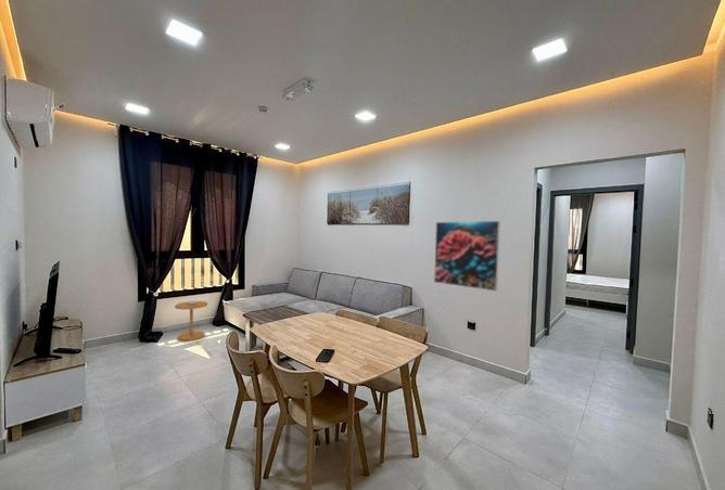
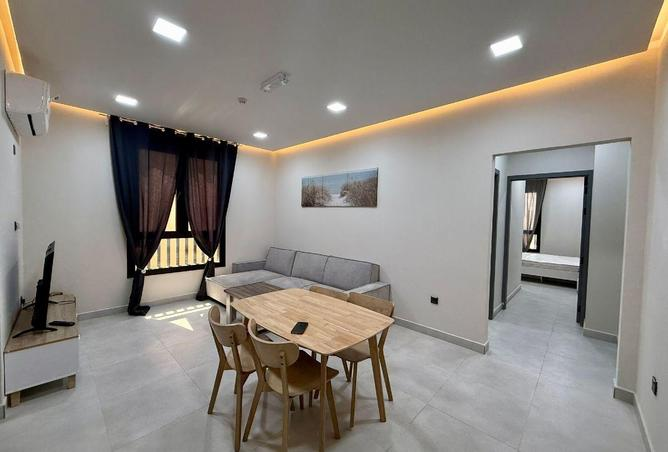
- side table (191, 319)
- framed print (465, 254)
